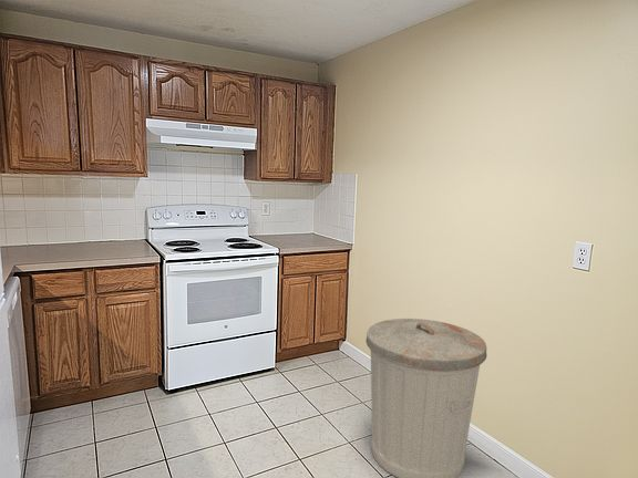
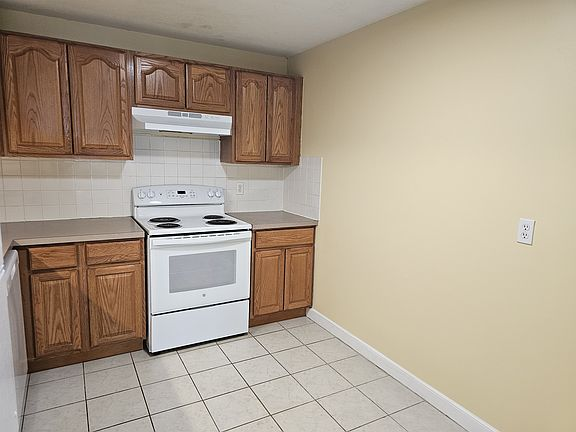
- trash can (421, 389)
